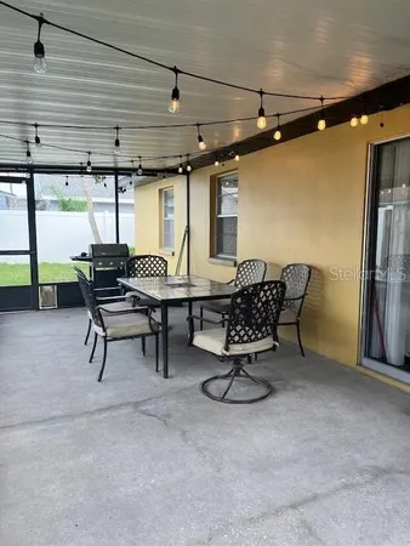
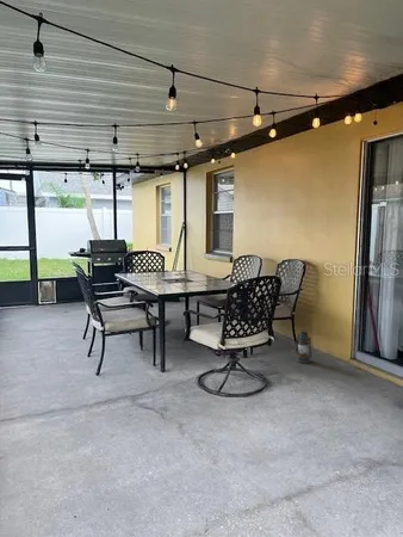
+ lantern (303, 345)
